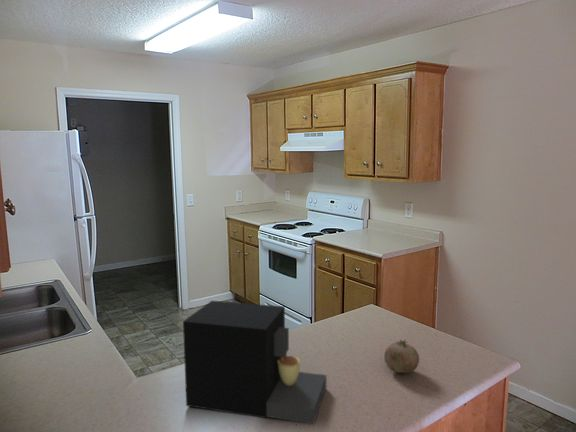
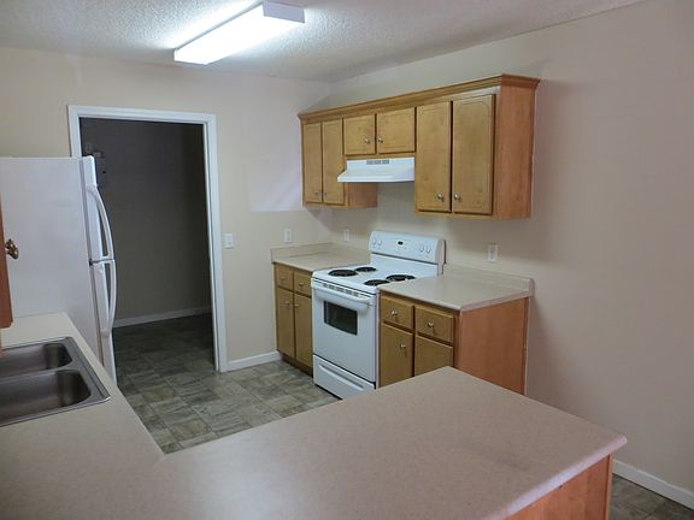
- fruit (401, 356)
- coffee maker (257, 357)
